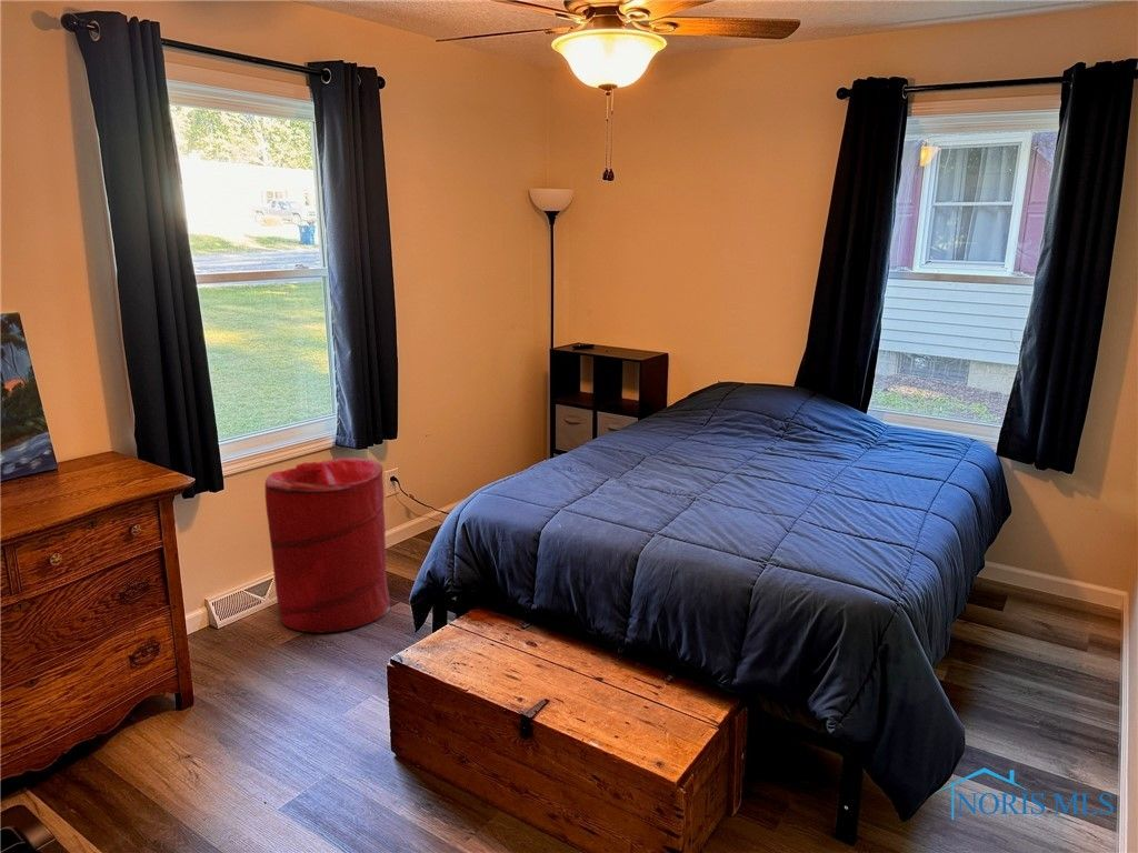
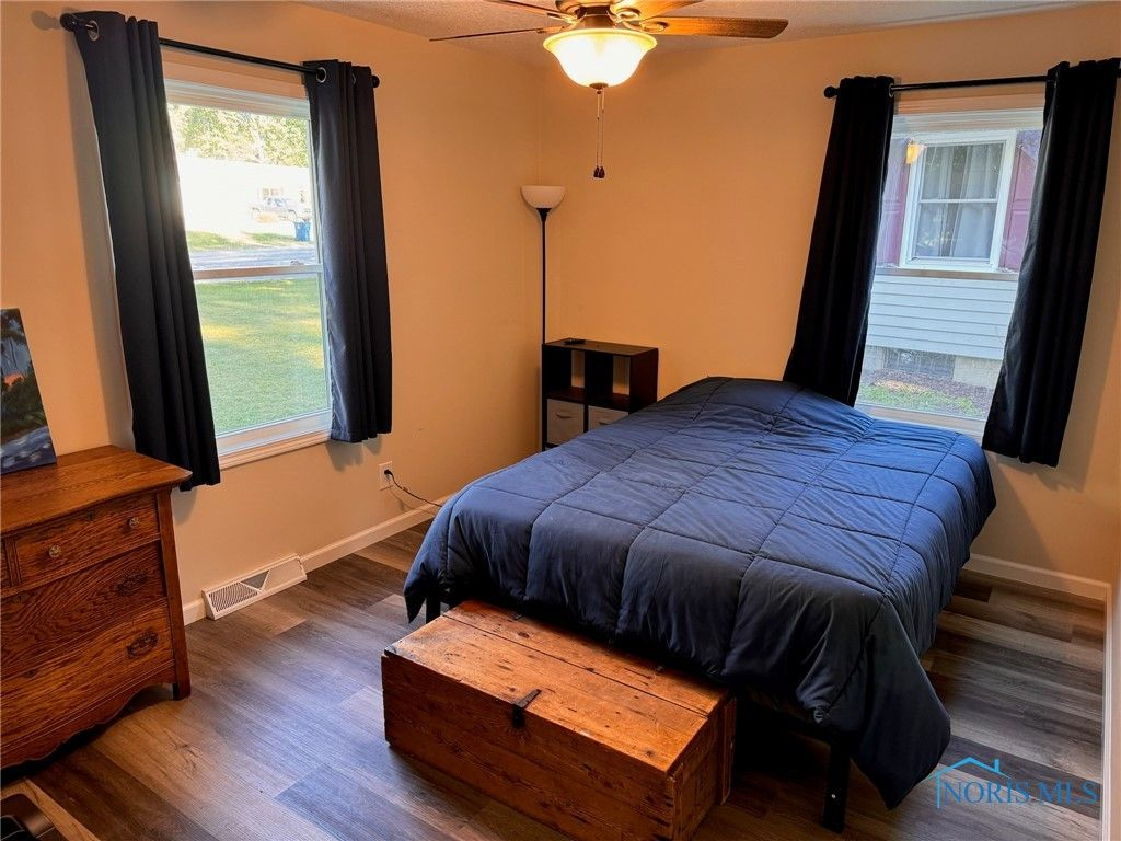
- laundry hamper (328, 538)
